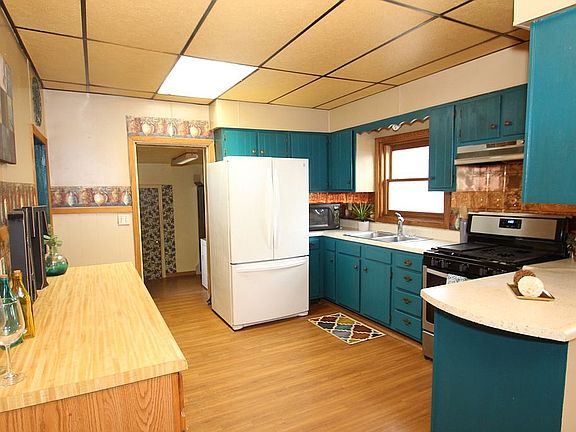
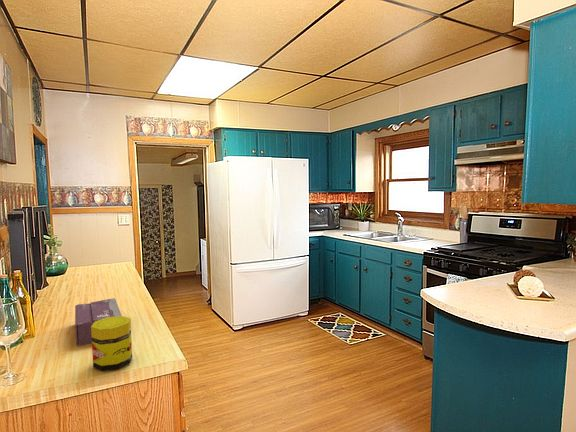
+ tissue box (97, 319)
+ jar (112, 342)
